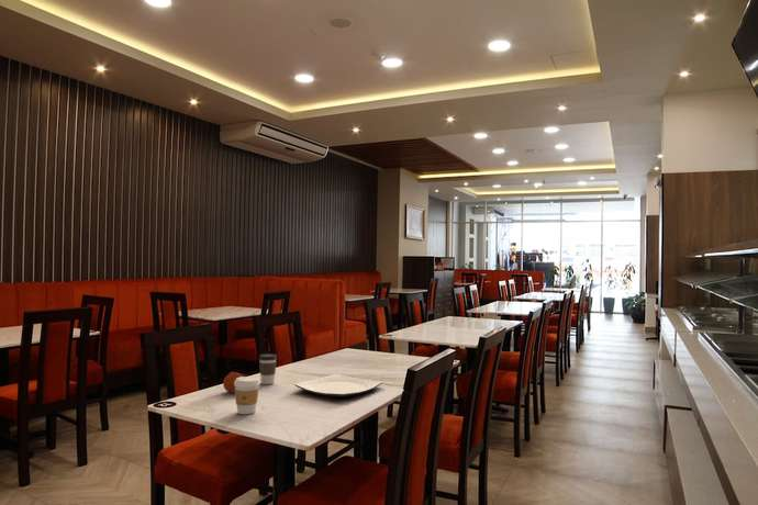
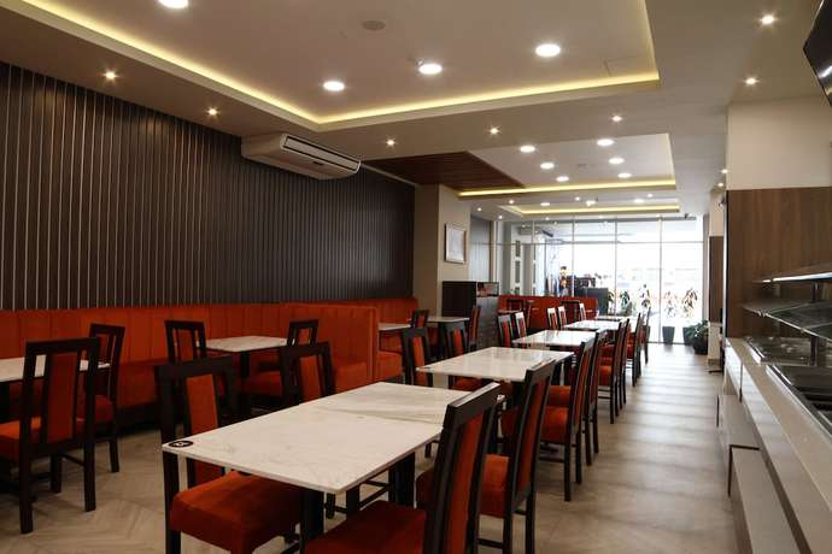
- plate (338, 385)
- fruit (234, 381)
- coffee cup (246, 394)
- coffee cup (267, 369)
